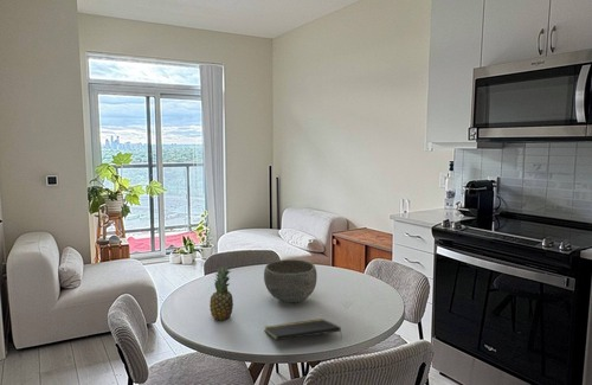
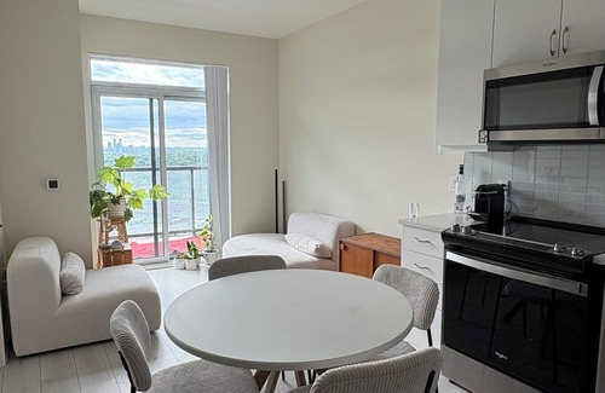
- notepad (301, 328)
- bowl (290, 282)
- fruit (221, 291)
